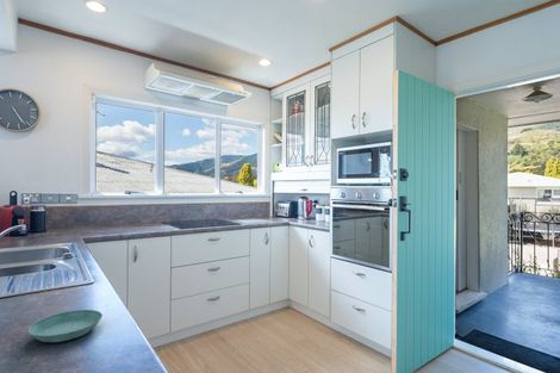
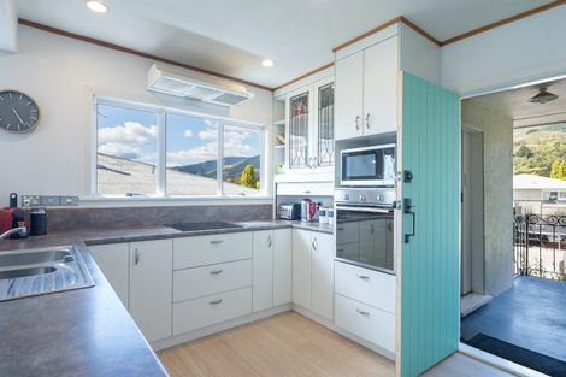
- saucer (67, 327)
